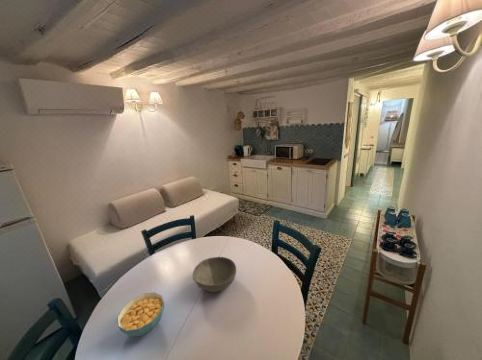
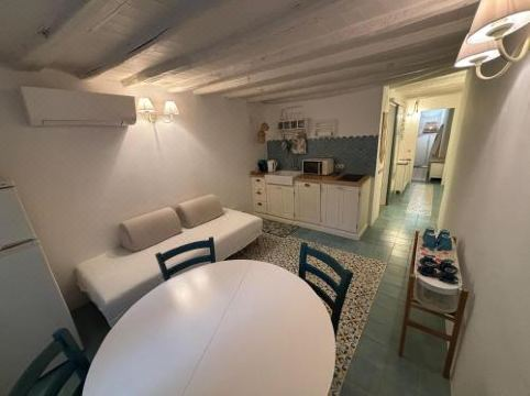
- cereal bowl (143, 317)
- bowl (215, 276)
